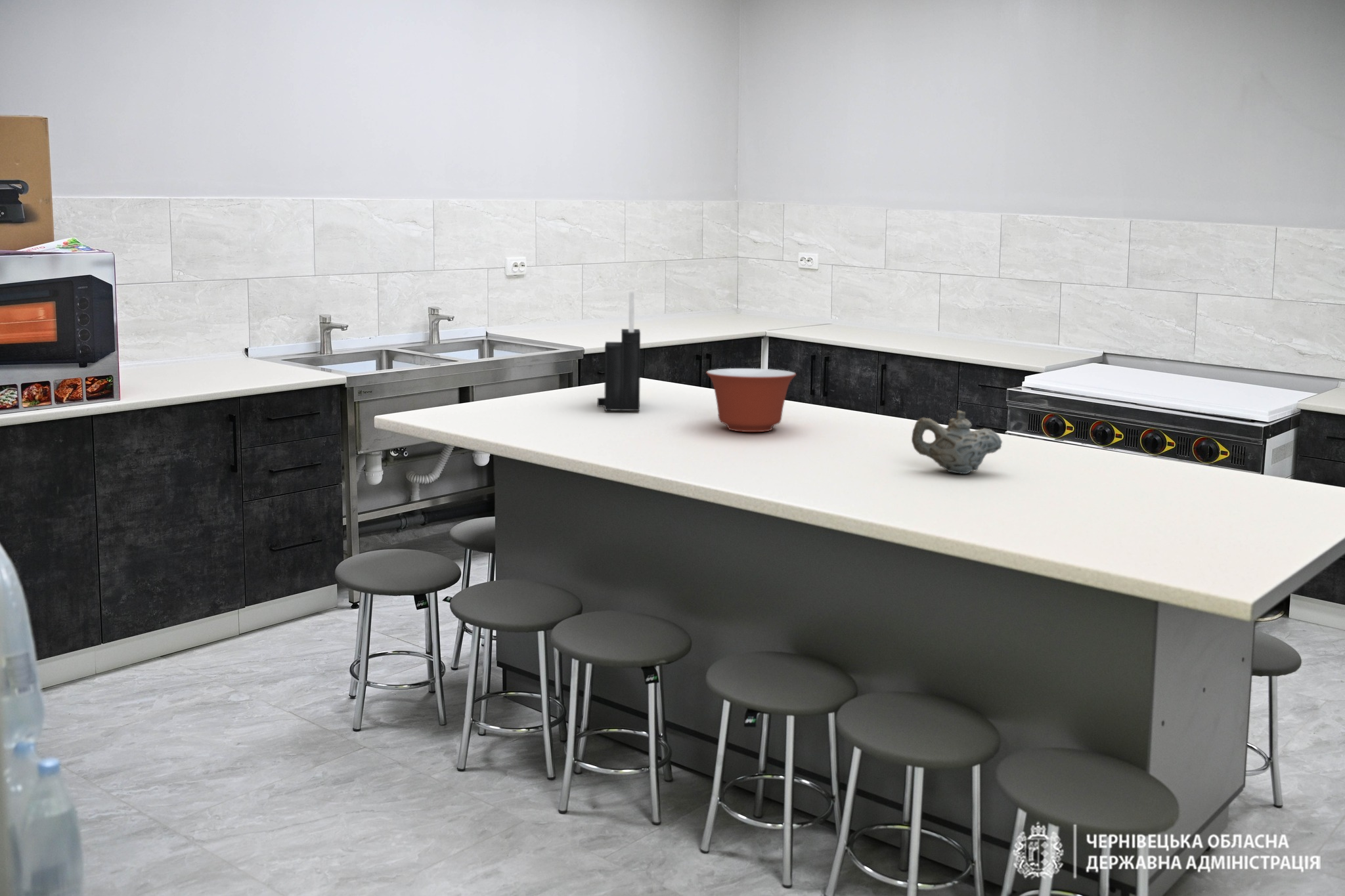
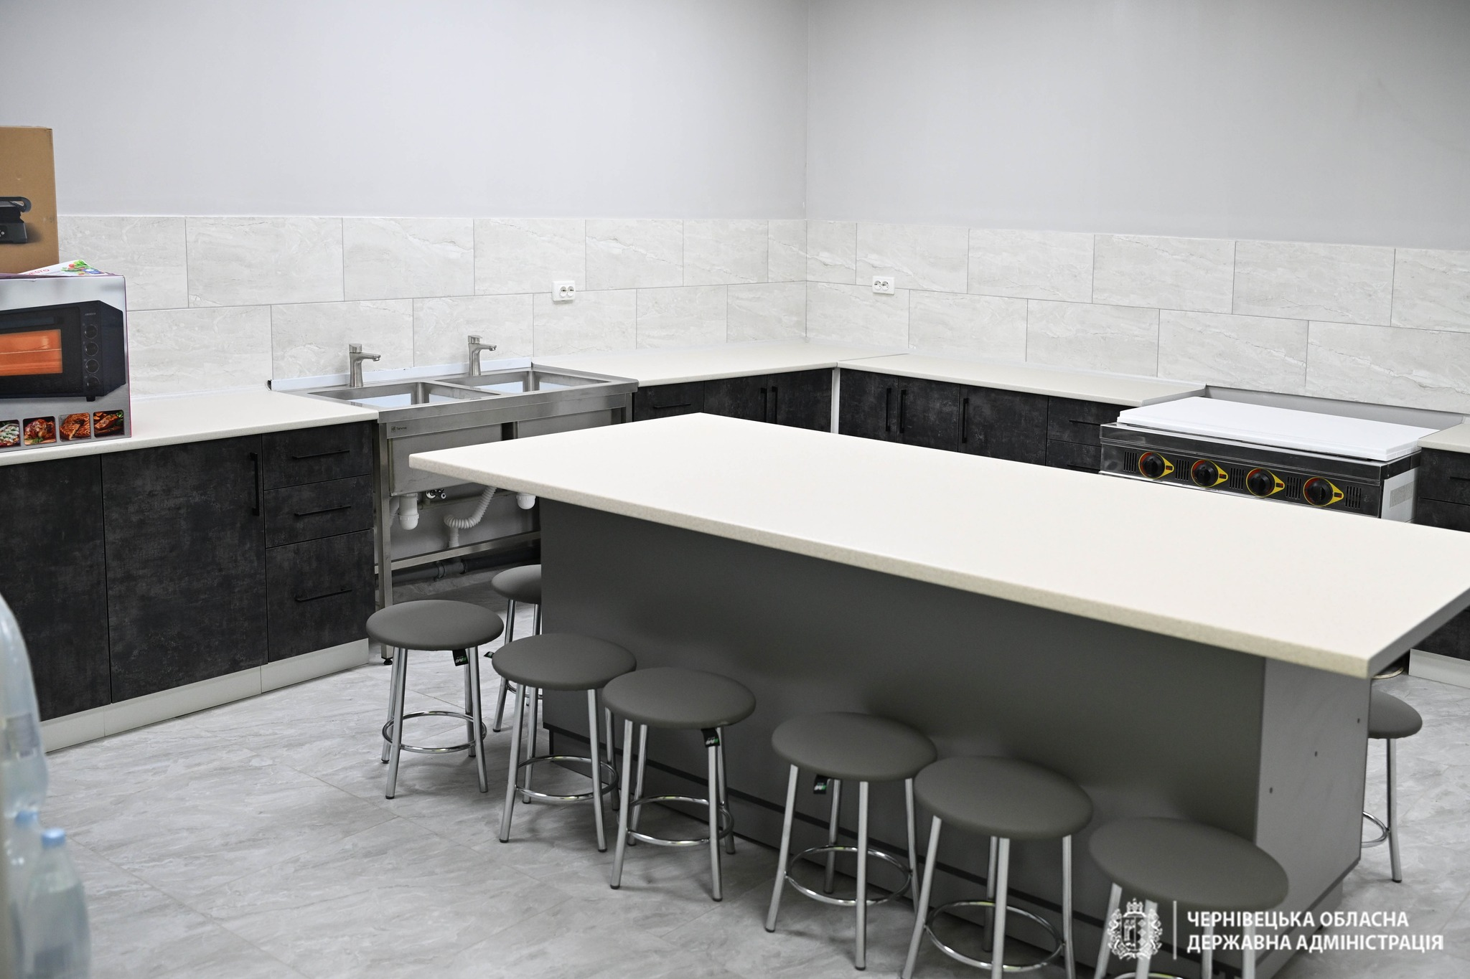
- knife block (619, 349)
- teapot (957, 441)
- mixing bowl (750, 400)
